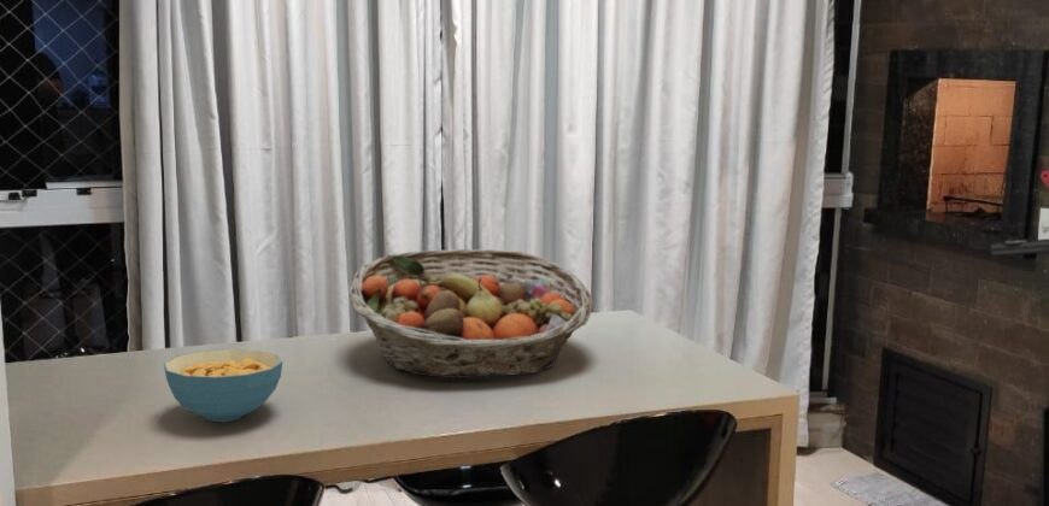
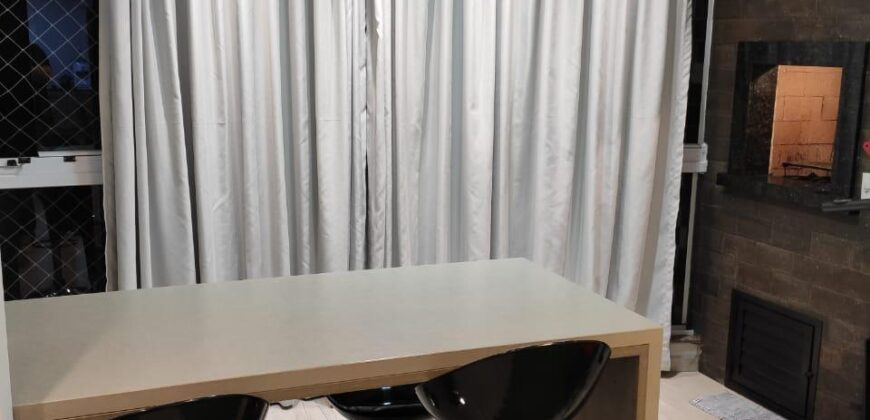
- cereal bowl (224, 389)
- fruit basket (471, 310)
